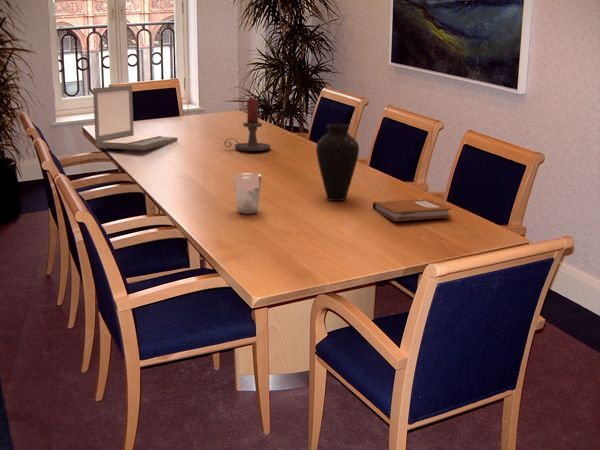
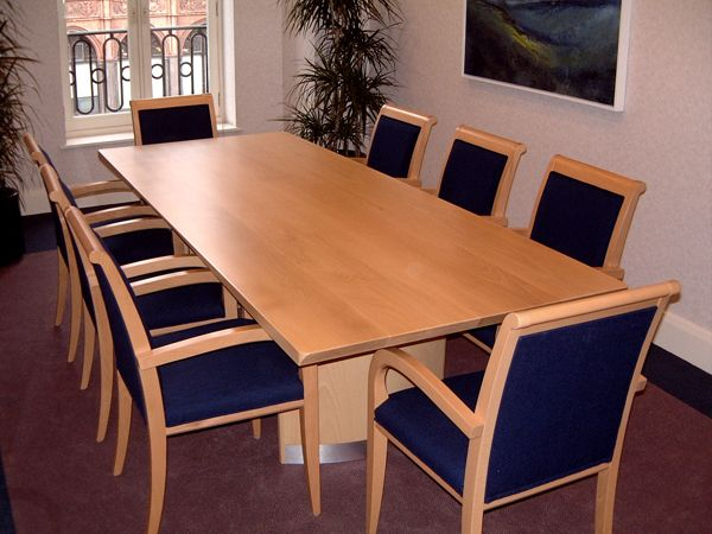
- notebook (412, 208)
- laptop (132, 116)
- candle holder (247, 124)
- drinking glass (247, 193)
- vase (337, 162)
